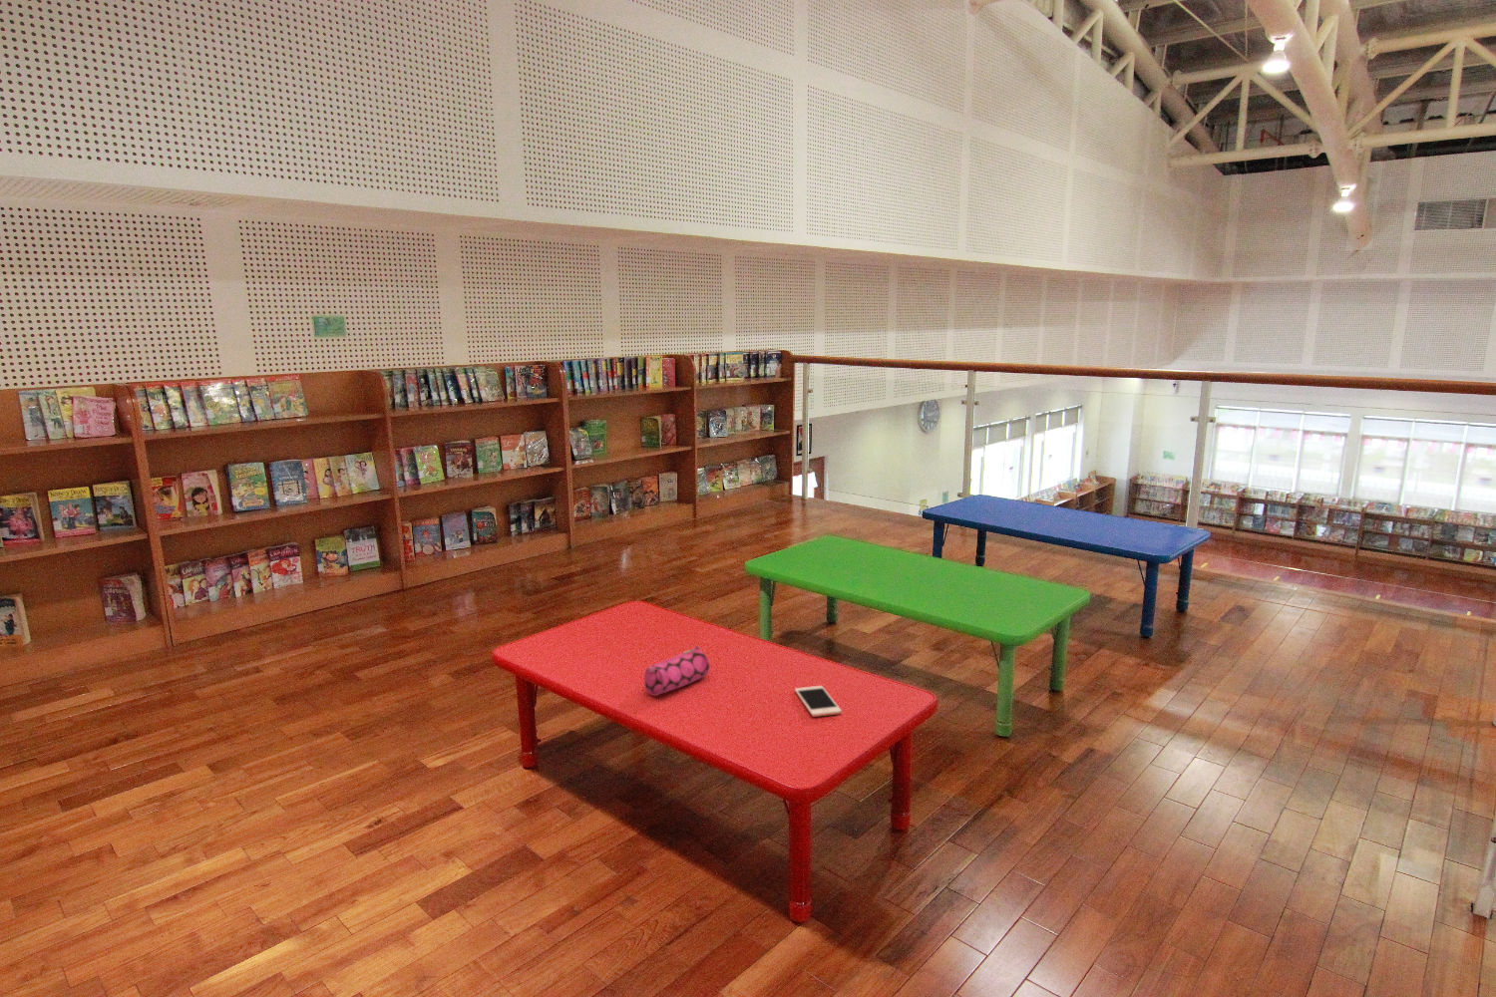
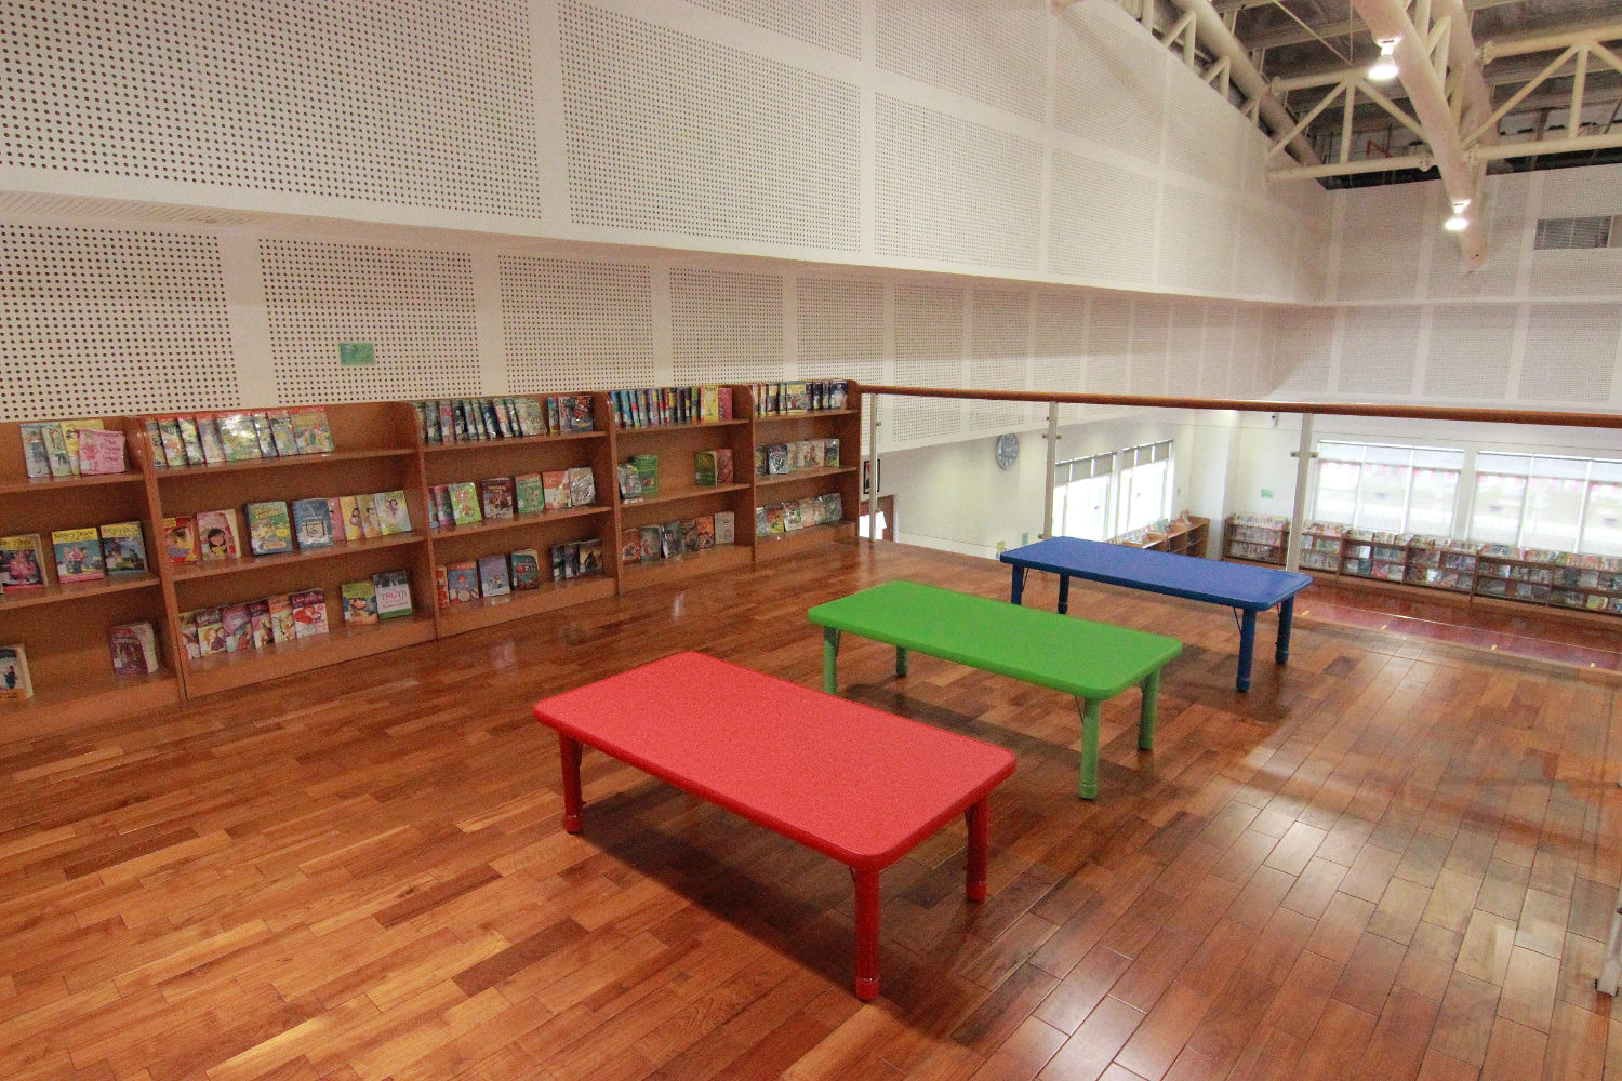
- cell phone (817, 700)
- pencil case (676, 670)
